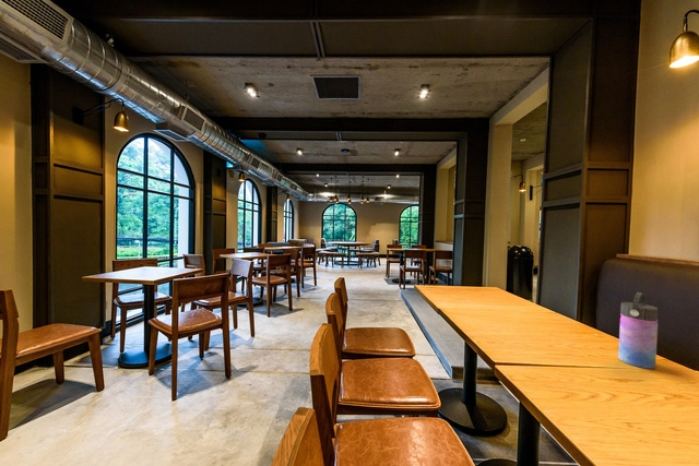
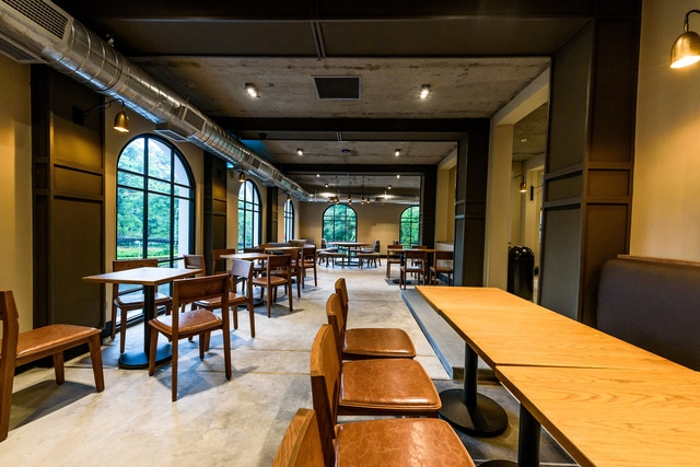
- water bottle (638, 326)
